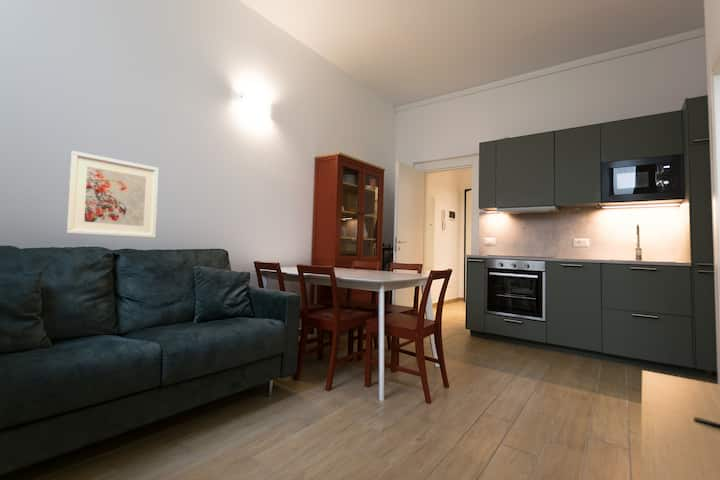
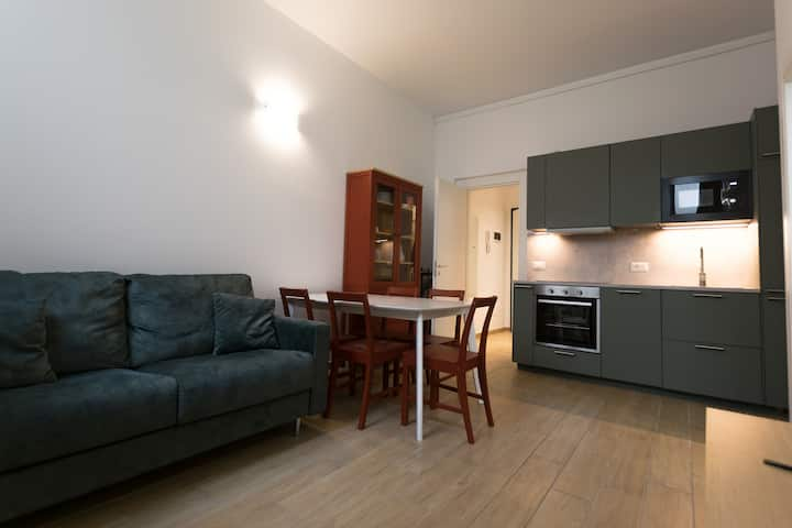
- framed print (116, 197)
